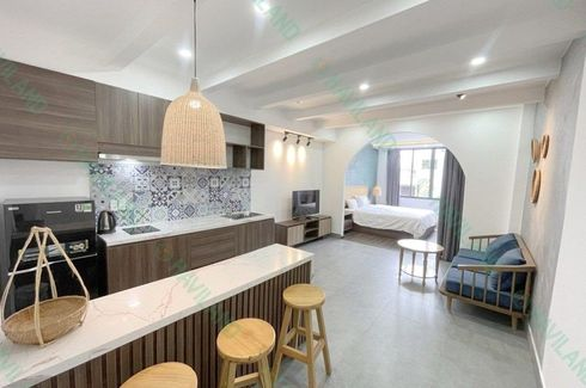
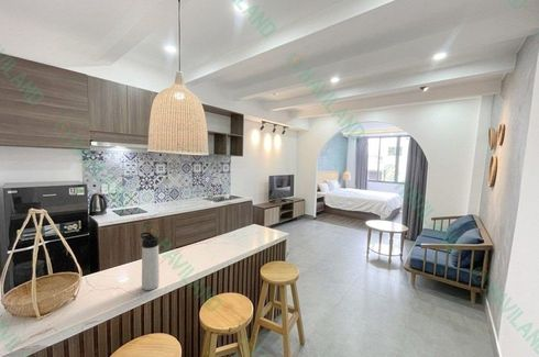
+ thermos bottle (148, 259)
